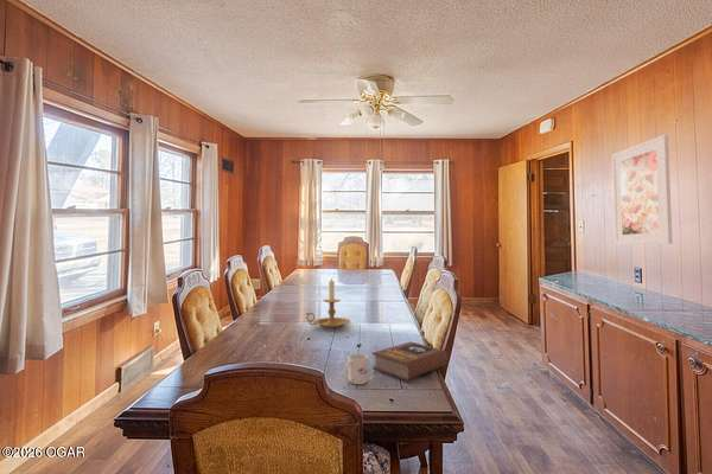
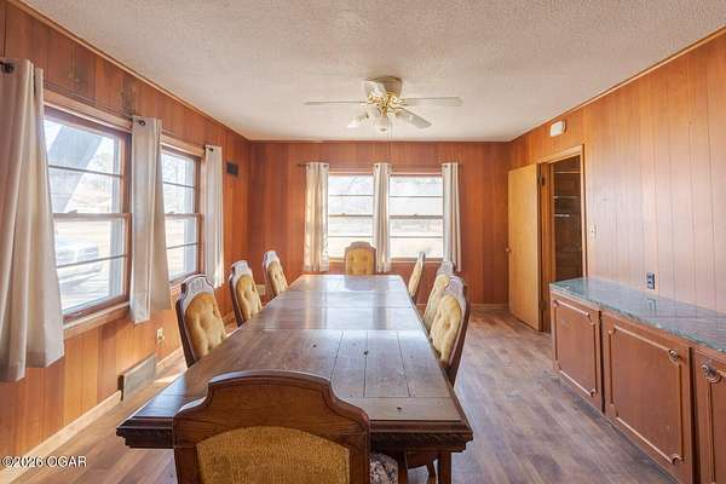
- candle holder (331, 302)
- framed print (638, 194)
- book (412, 358)
- mug (355, 369)
